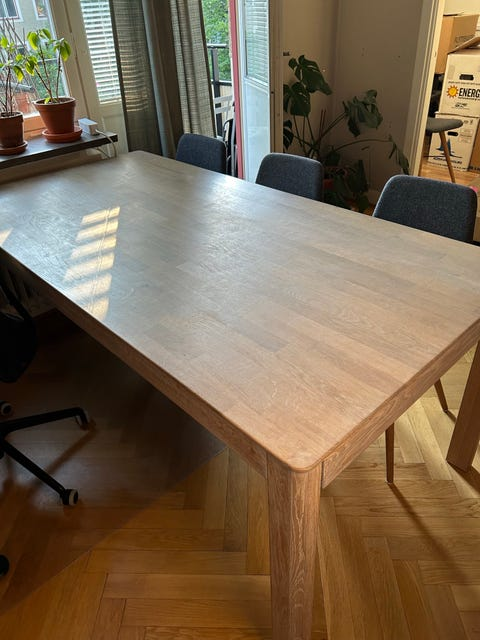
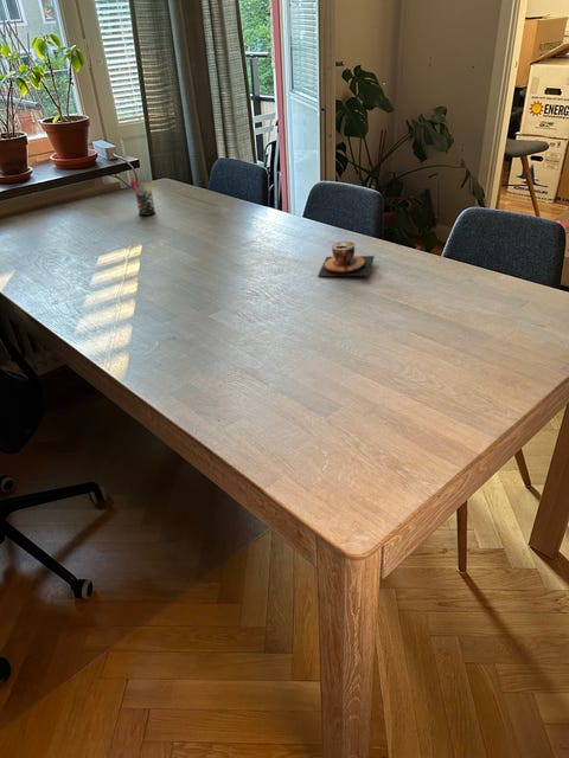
+ pen holder (142, 195)
+ teacup (346, 256)
